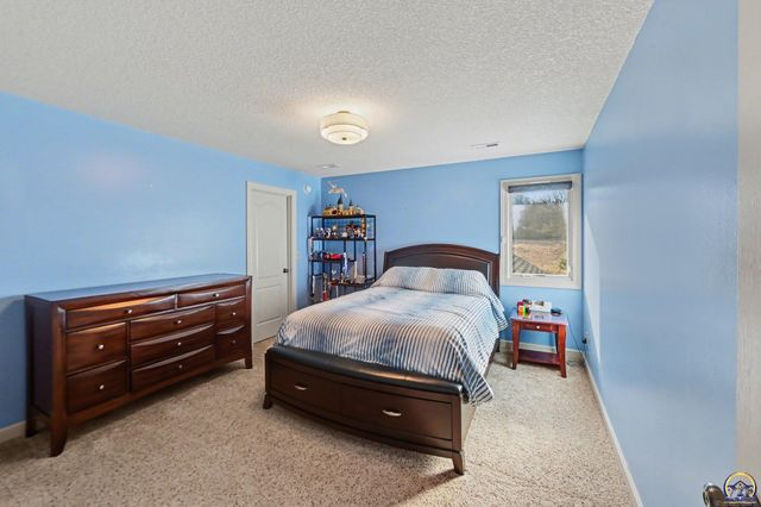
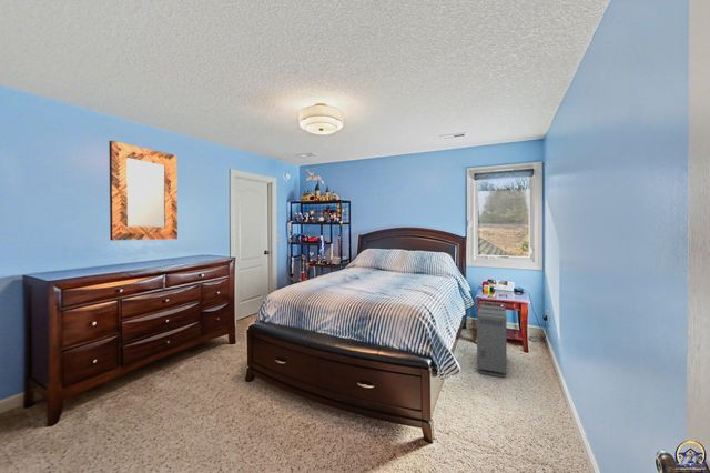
+ storage bin (491, 335)
+ home mirror (145, 194)
